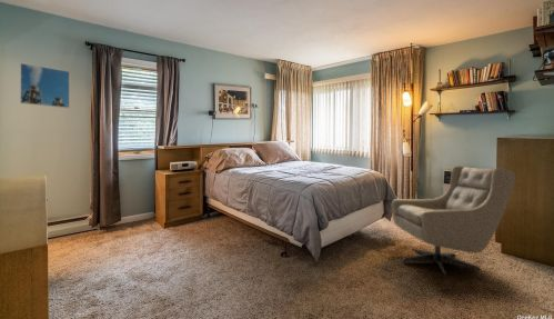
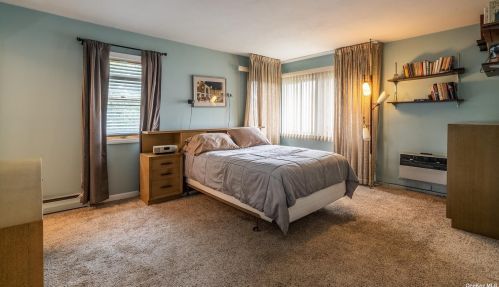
- armchair (449, 215)
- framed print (46, 87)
